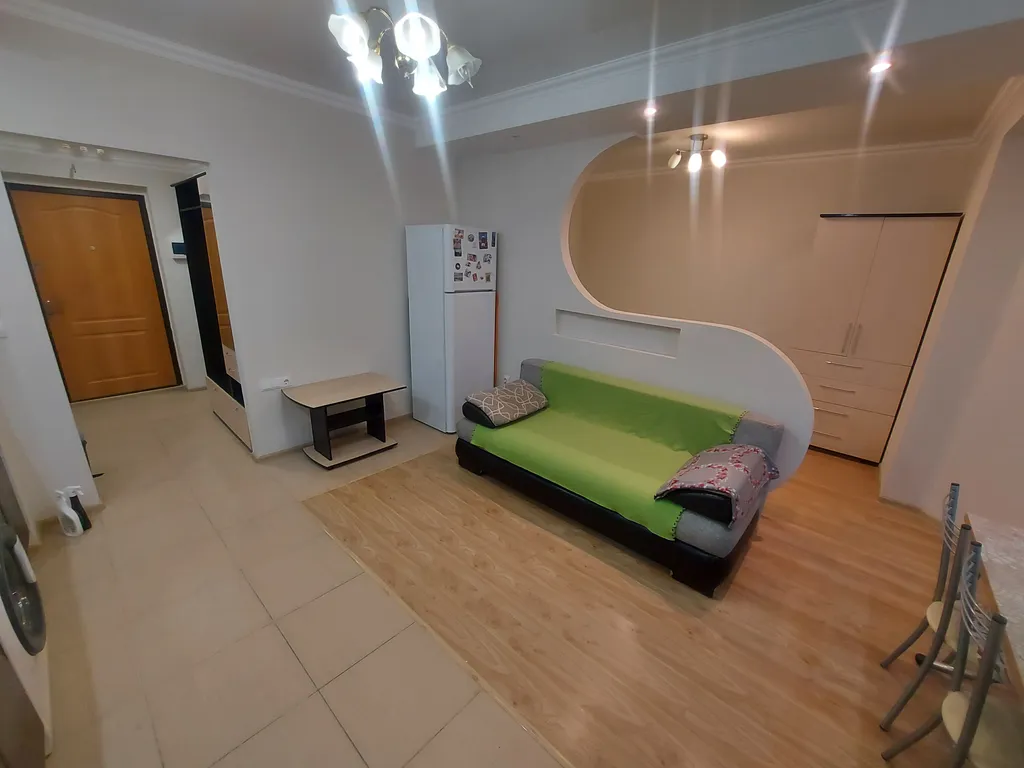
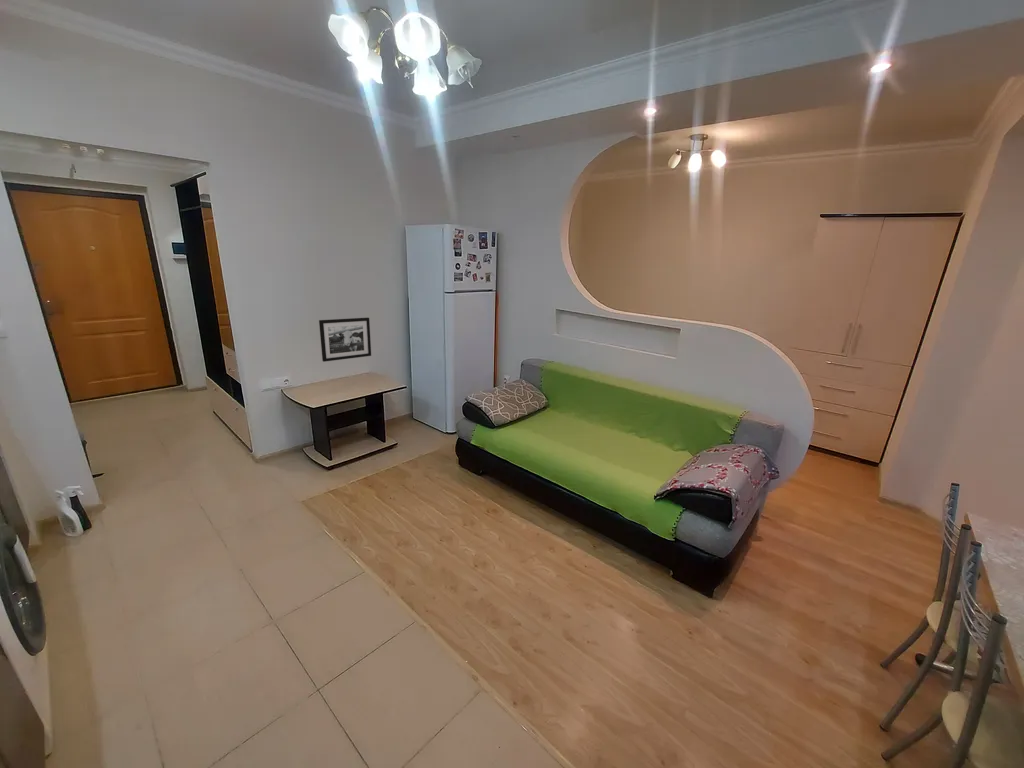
+ picture frame (346, 338)
